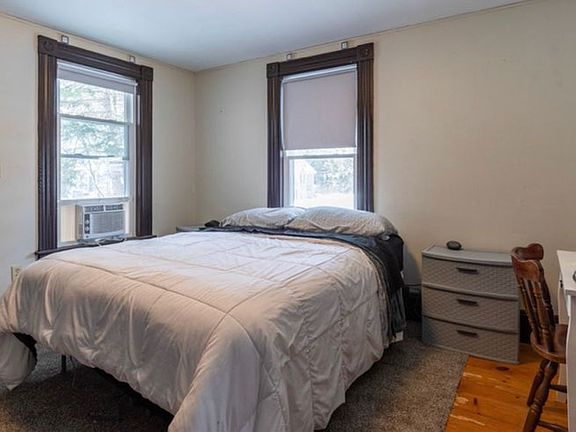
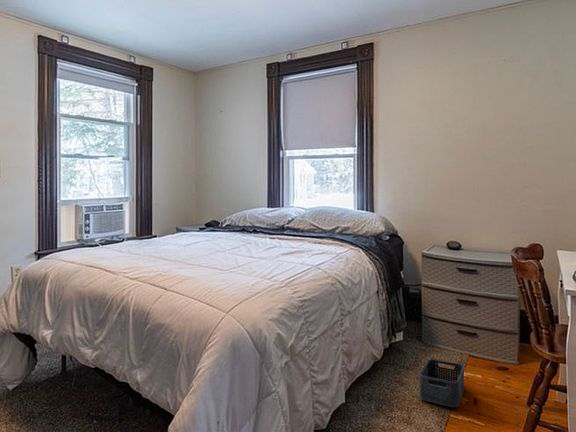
+ storage bin (442, 381)
